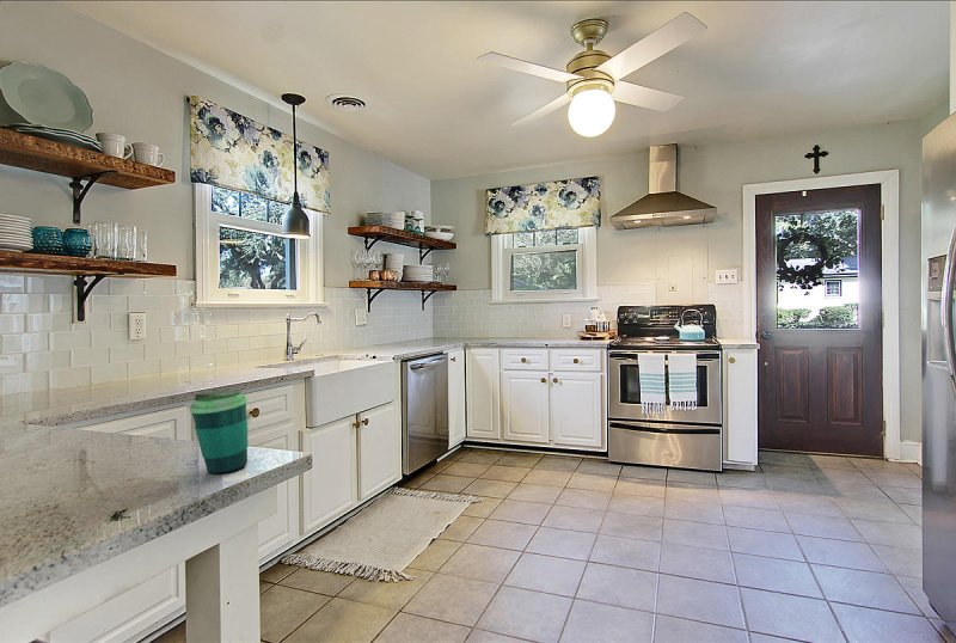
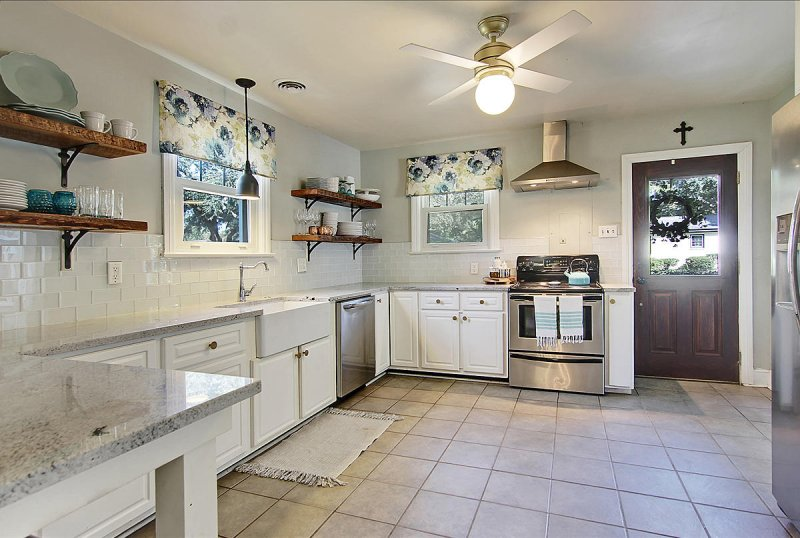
- cup (220, 430)
